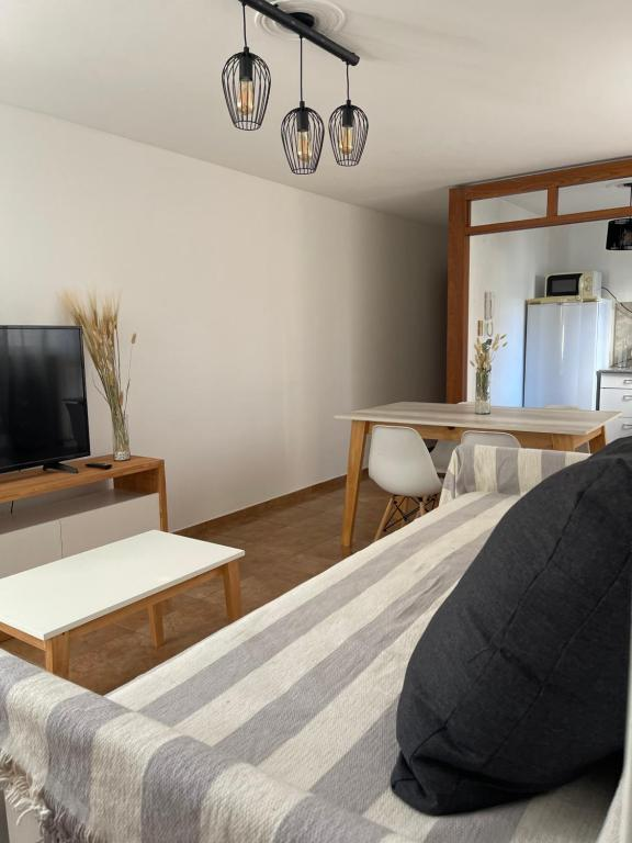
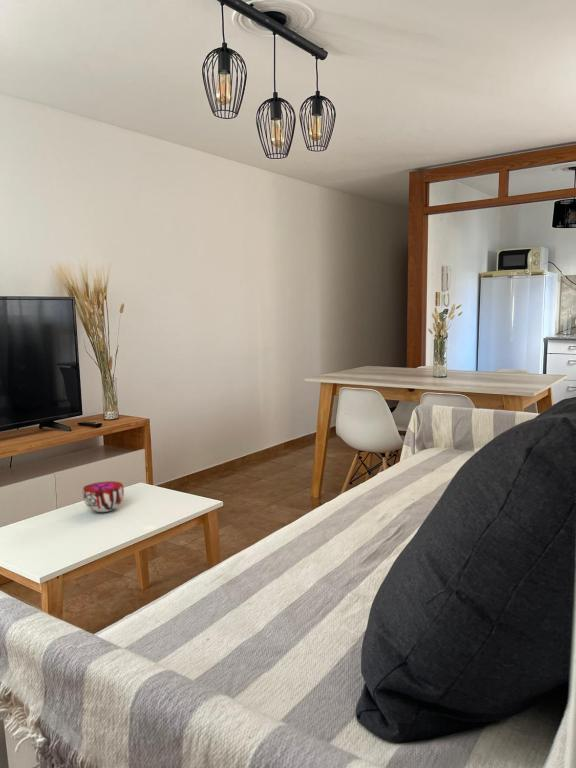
+ decorative bowl (103, 498)
